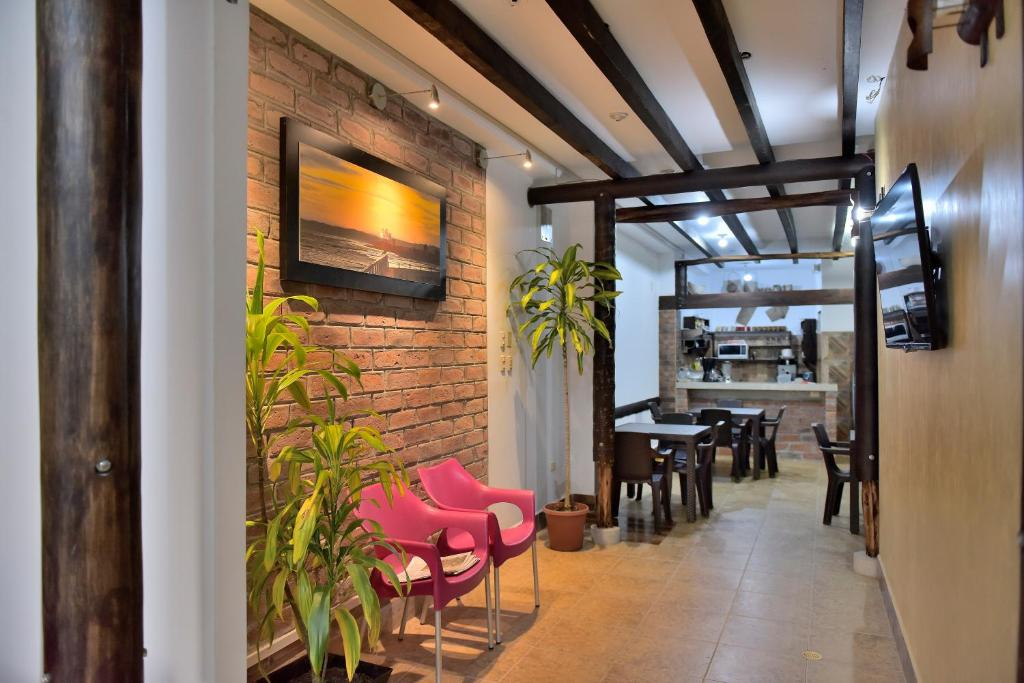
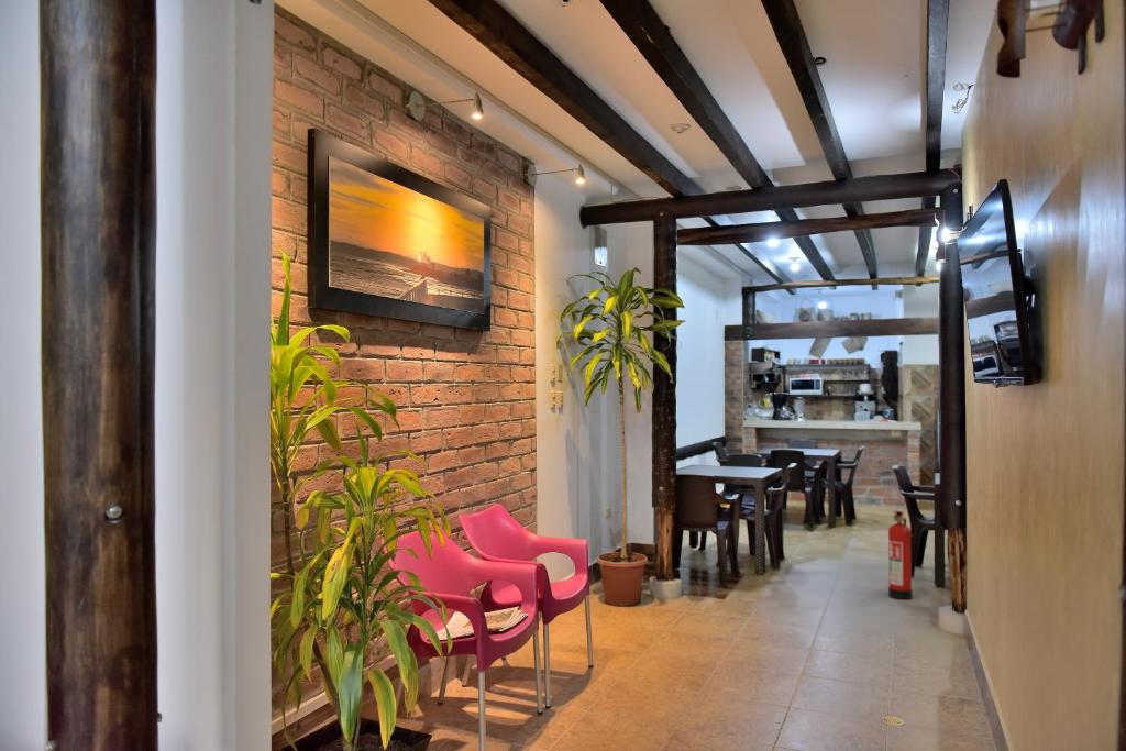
+ fire extinguisher (901, 553)
